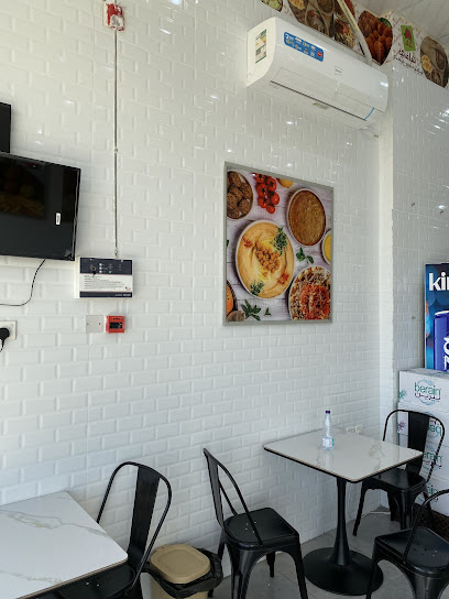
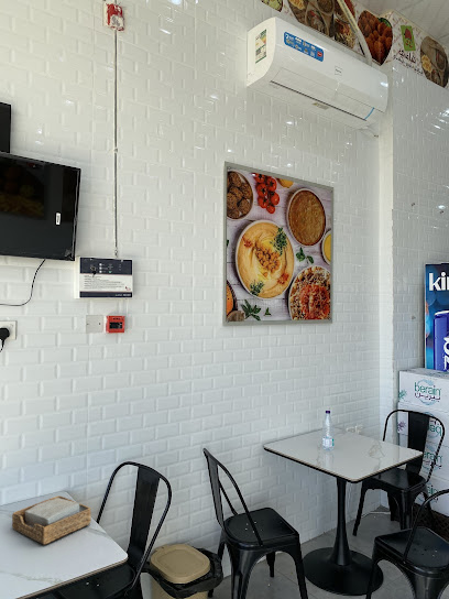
+ napkin holder (52, 515)
